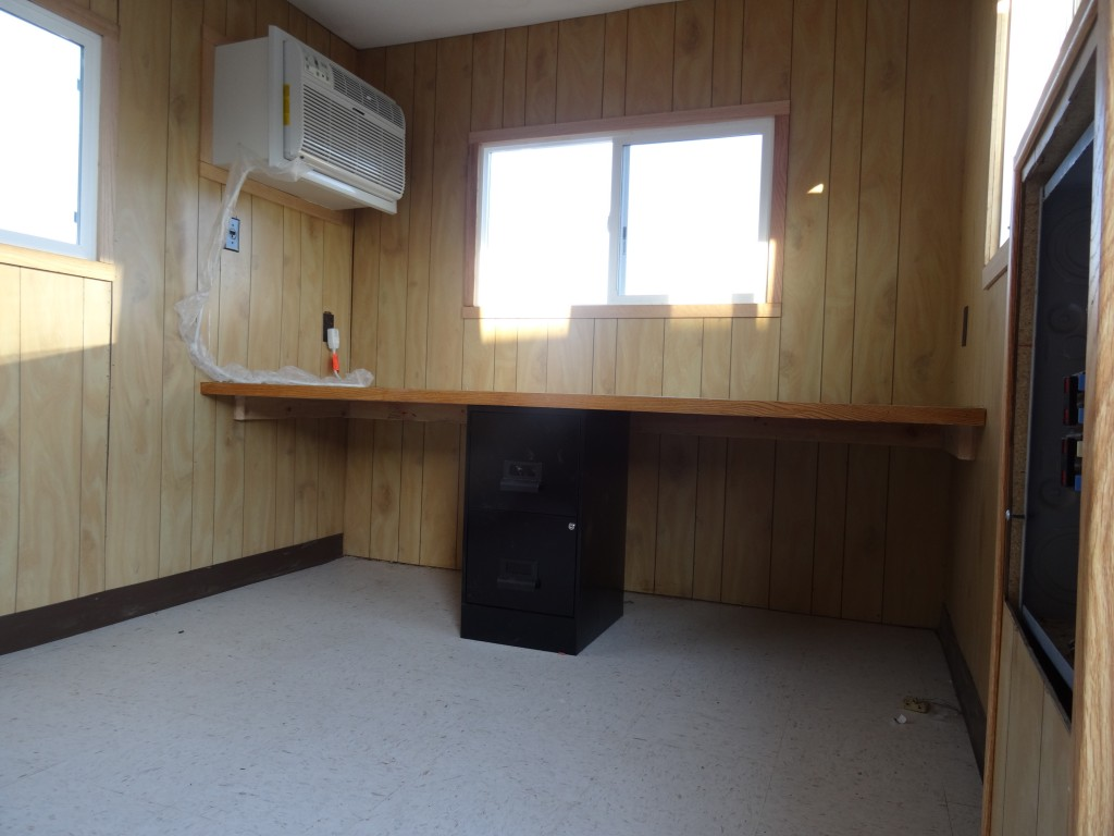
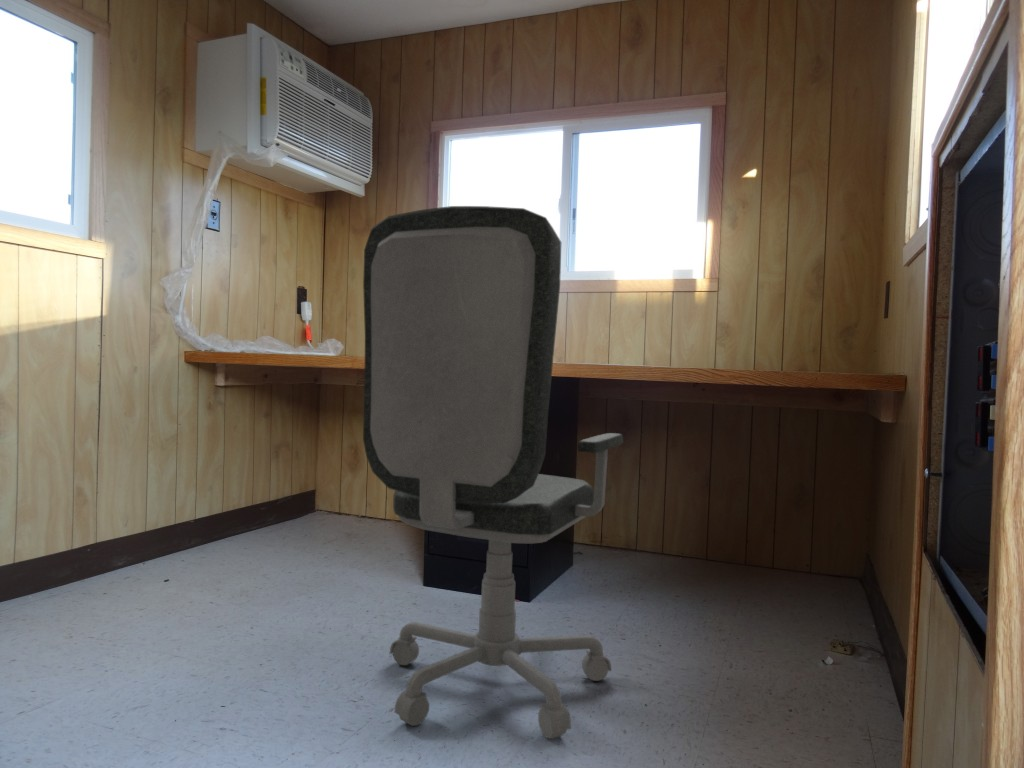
+ office chair (494, 462)
